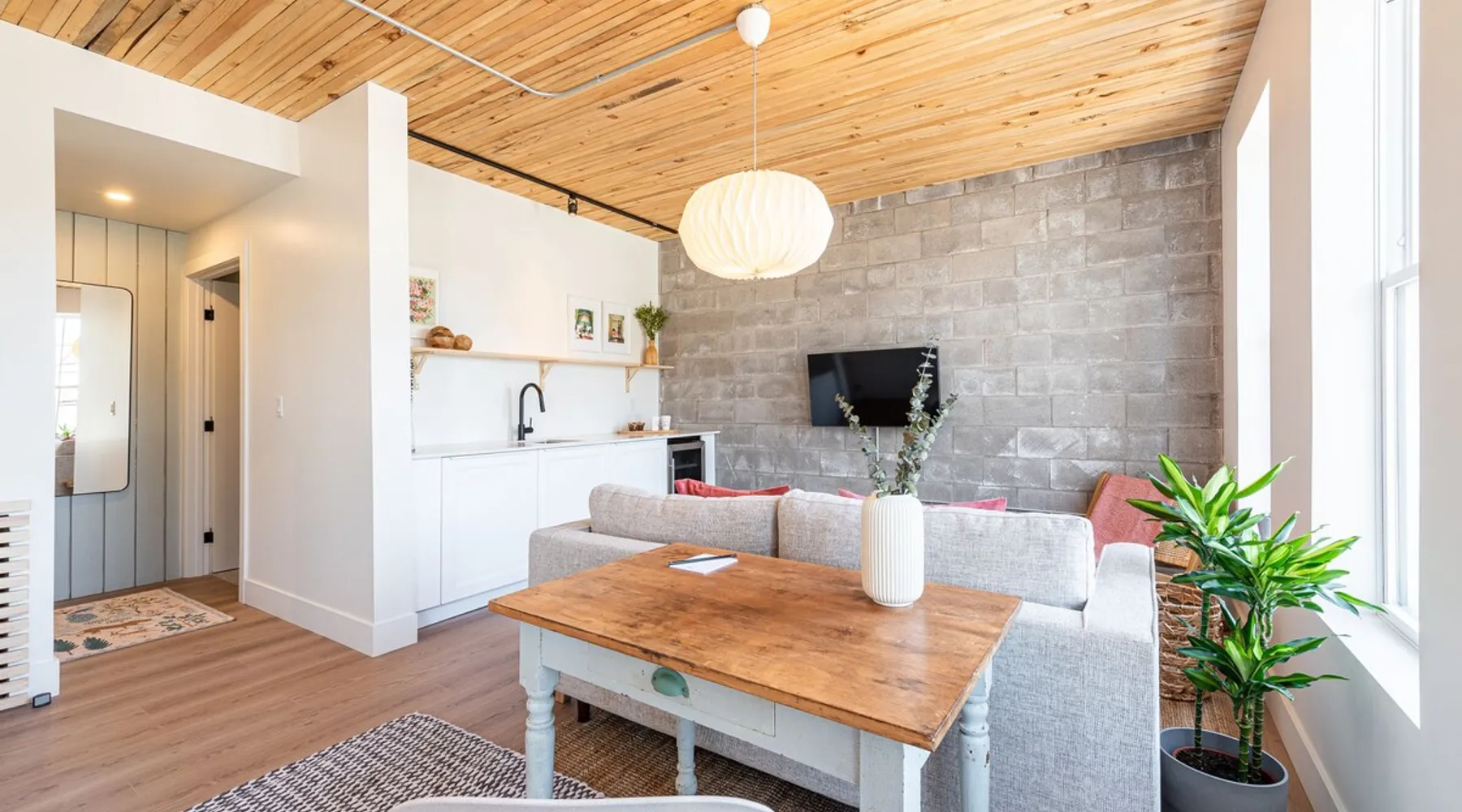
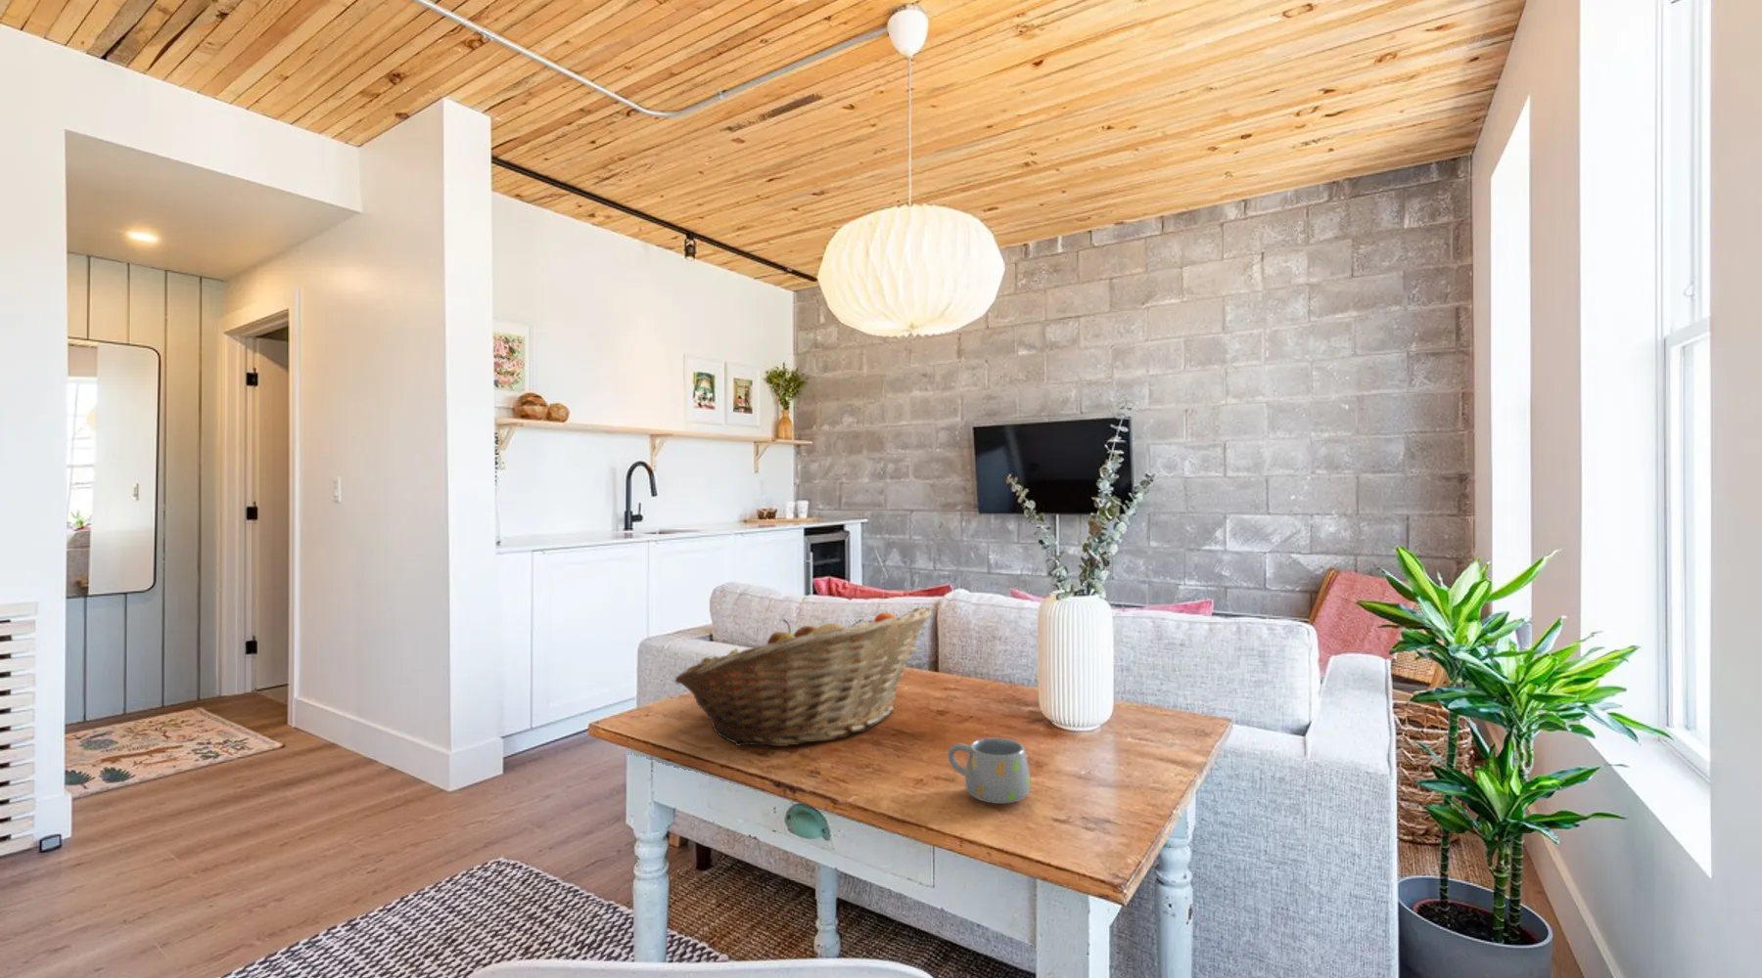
+ mug (987, 768)
+ fruit basket (812, 664)
